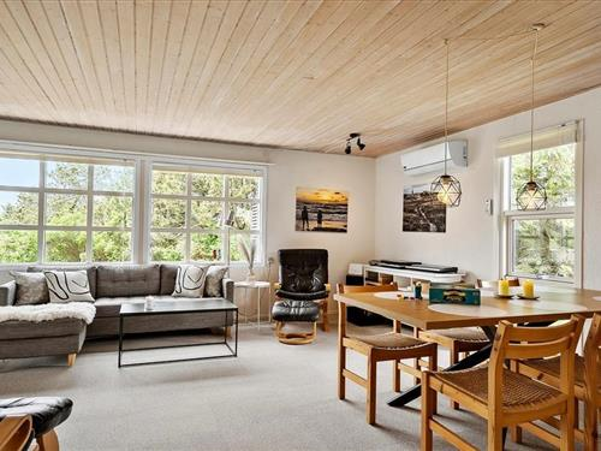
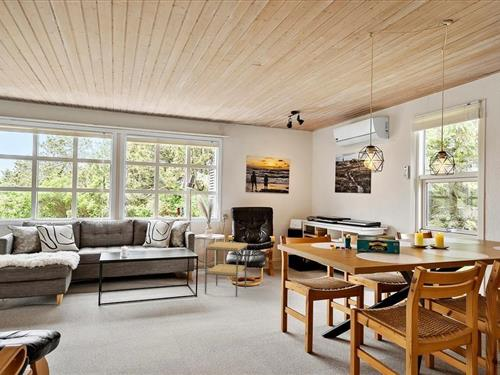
+ side table (226, 267)
